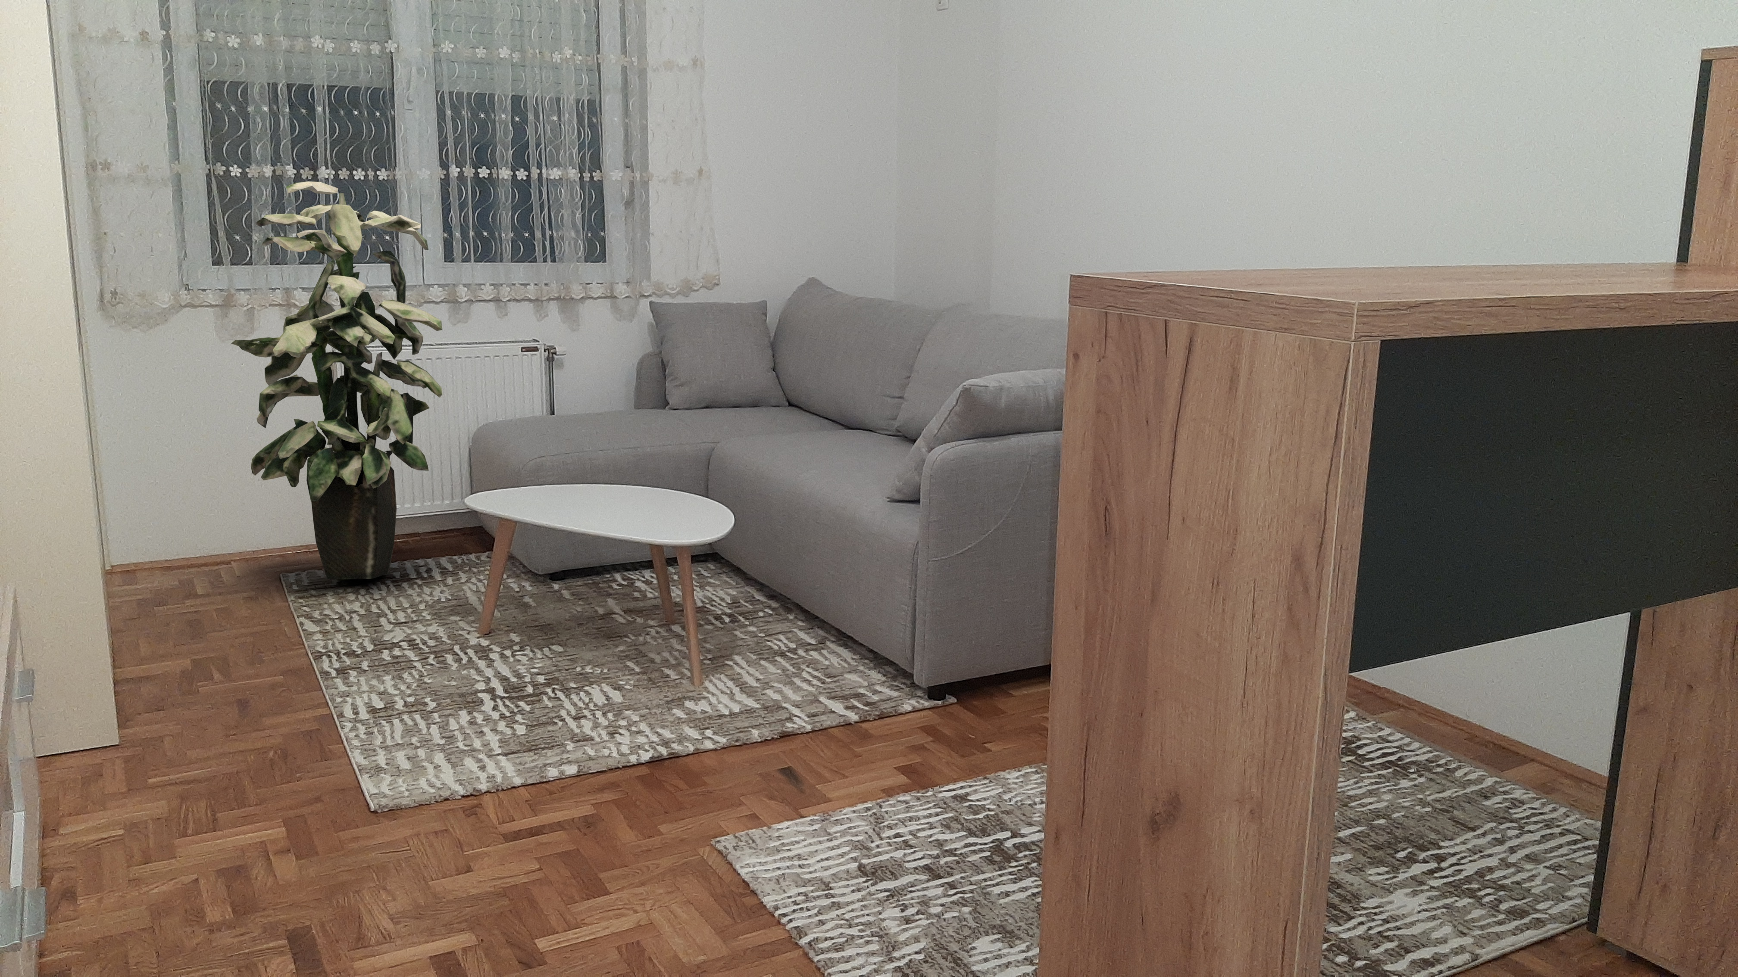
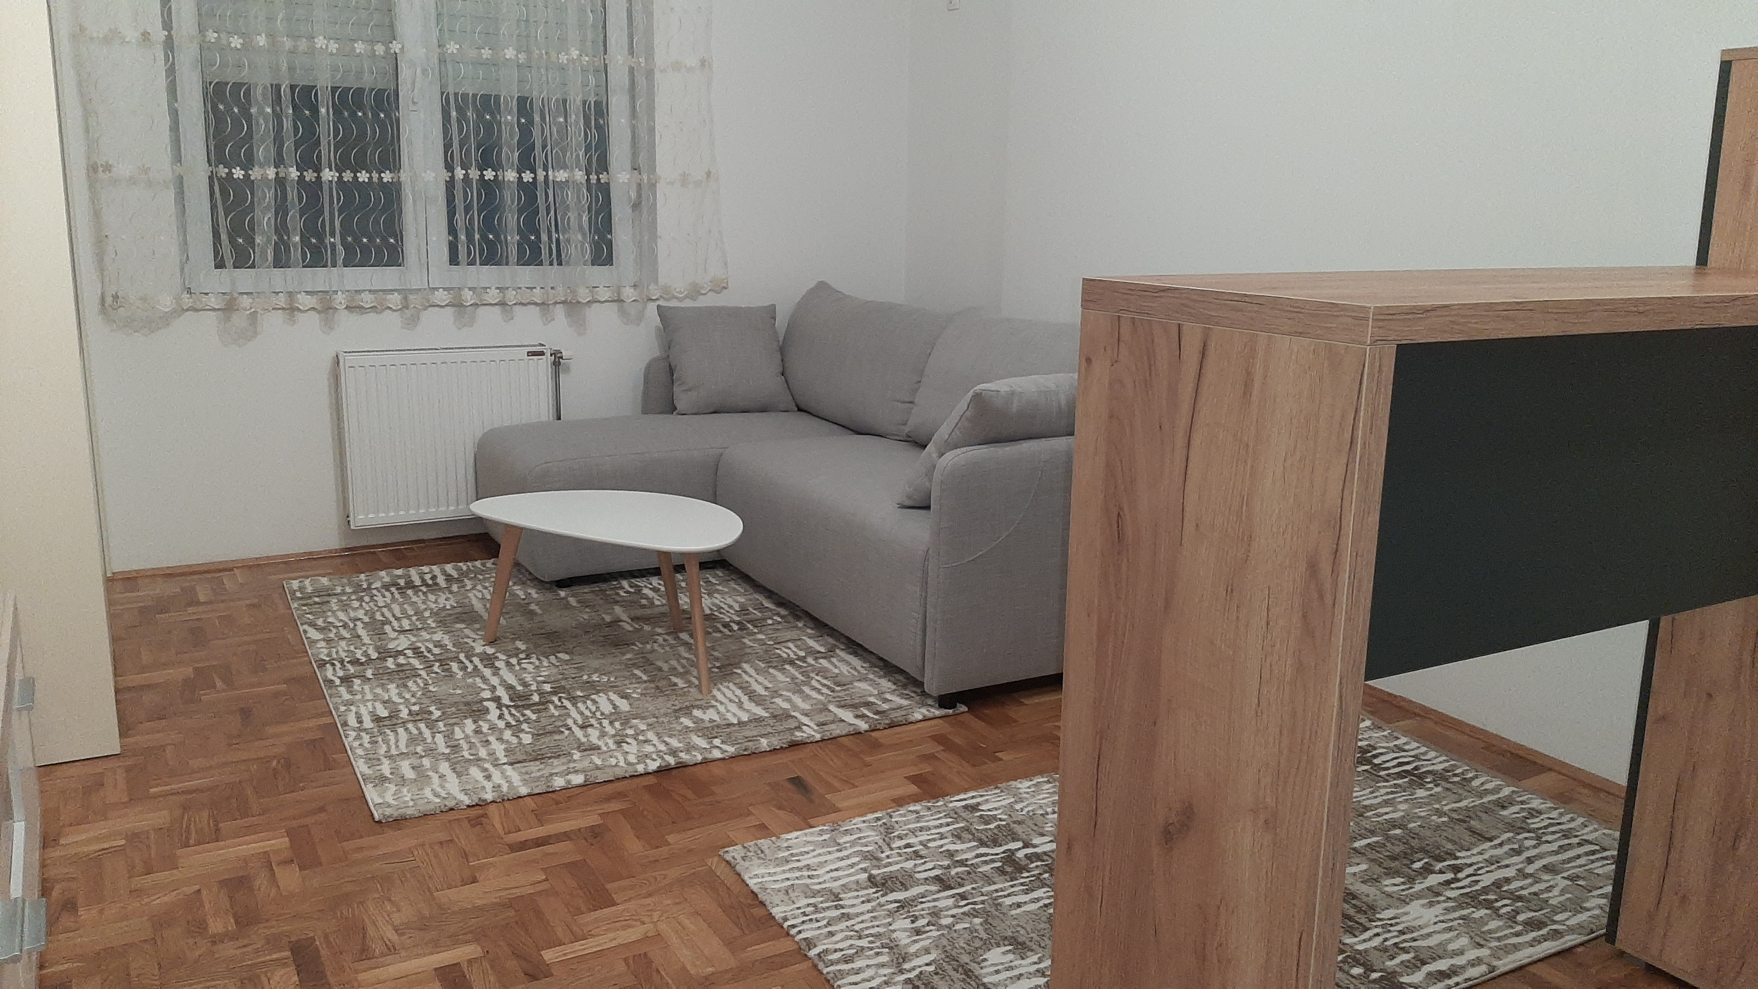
- indoor plant (340, 384)
